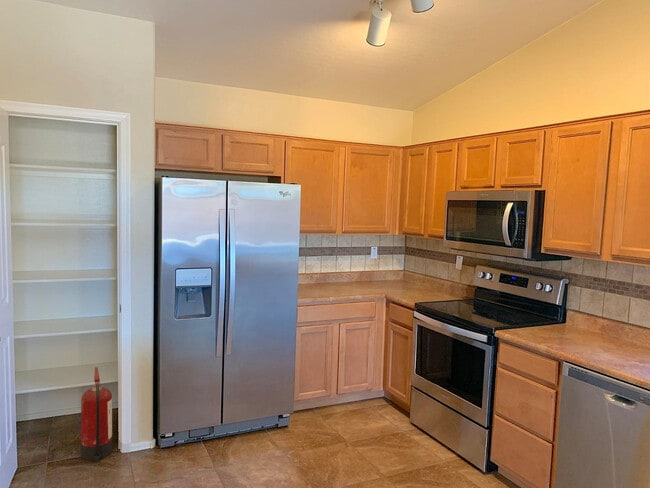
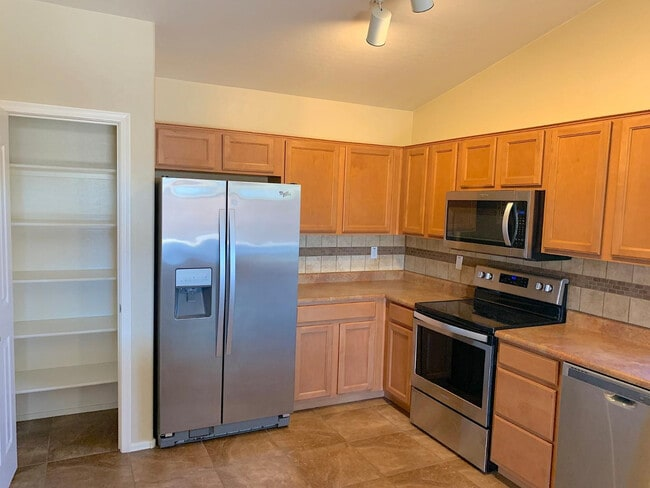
- fire extinguisher (96, 414)
